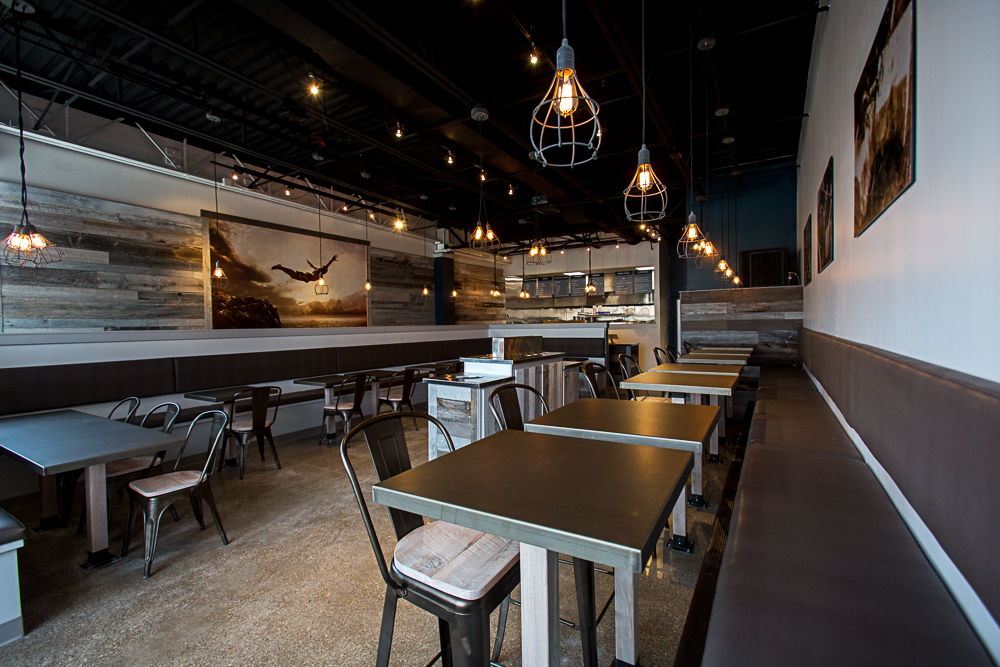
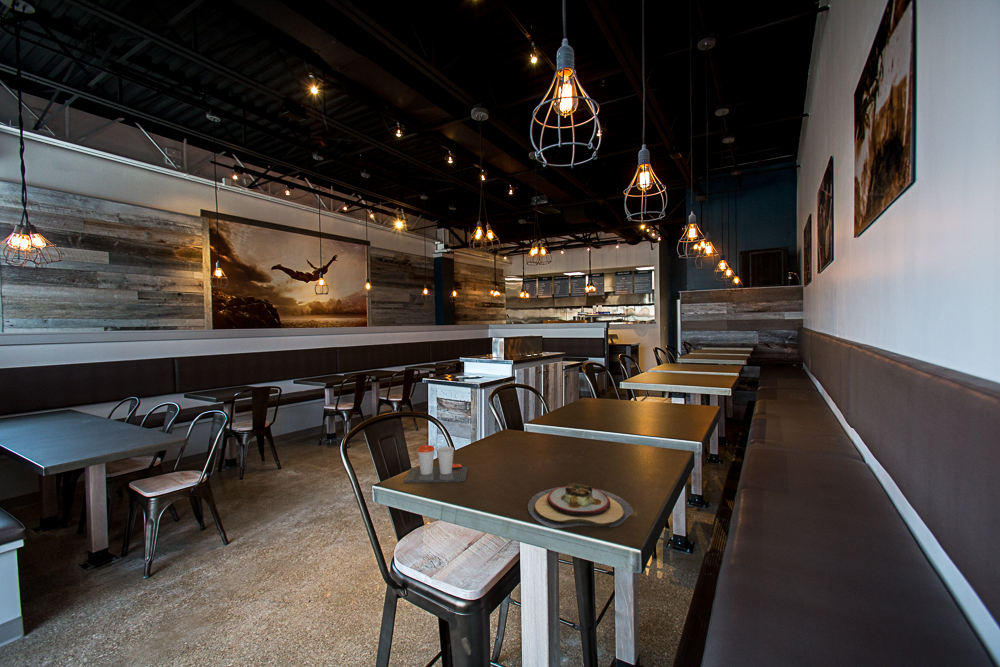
+ cup (439, 460)
+ plate (579, 496)
